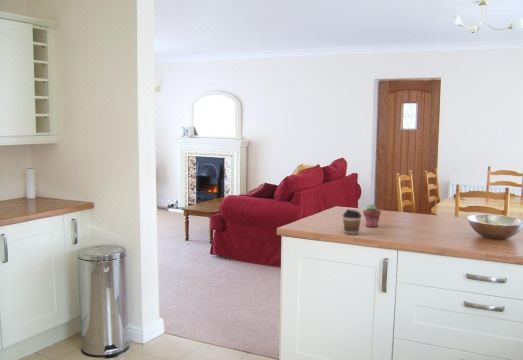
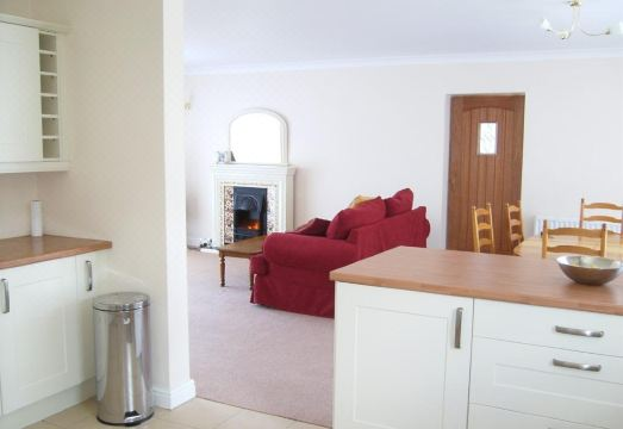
- potted succulent (371, 214)
- coffee cup (351, 221)
